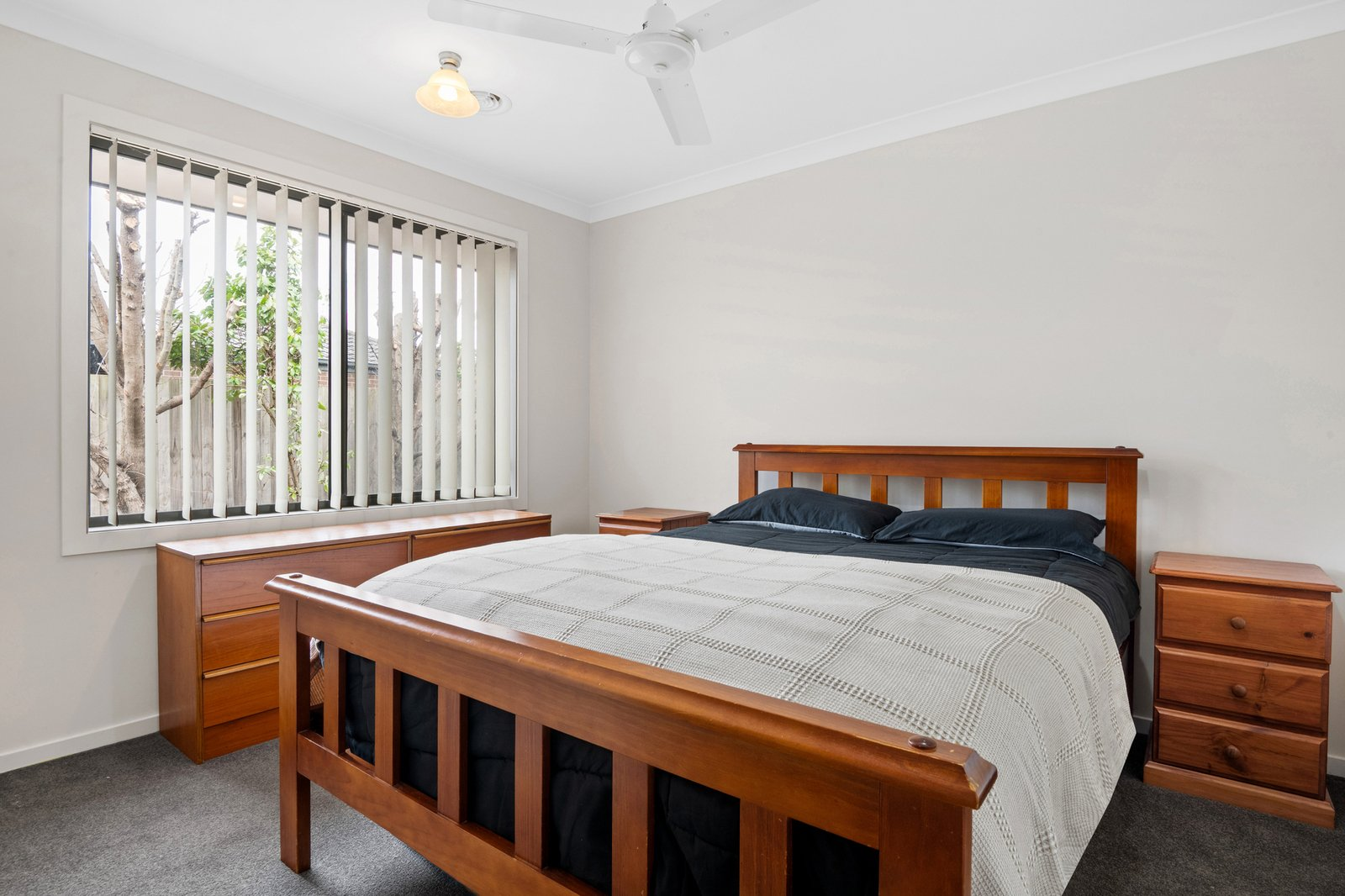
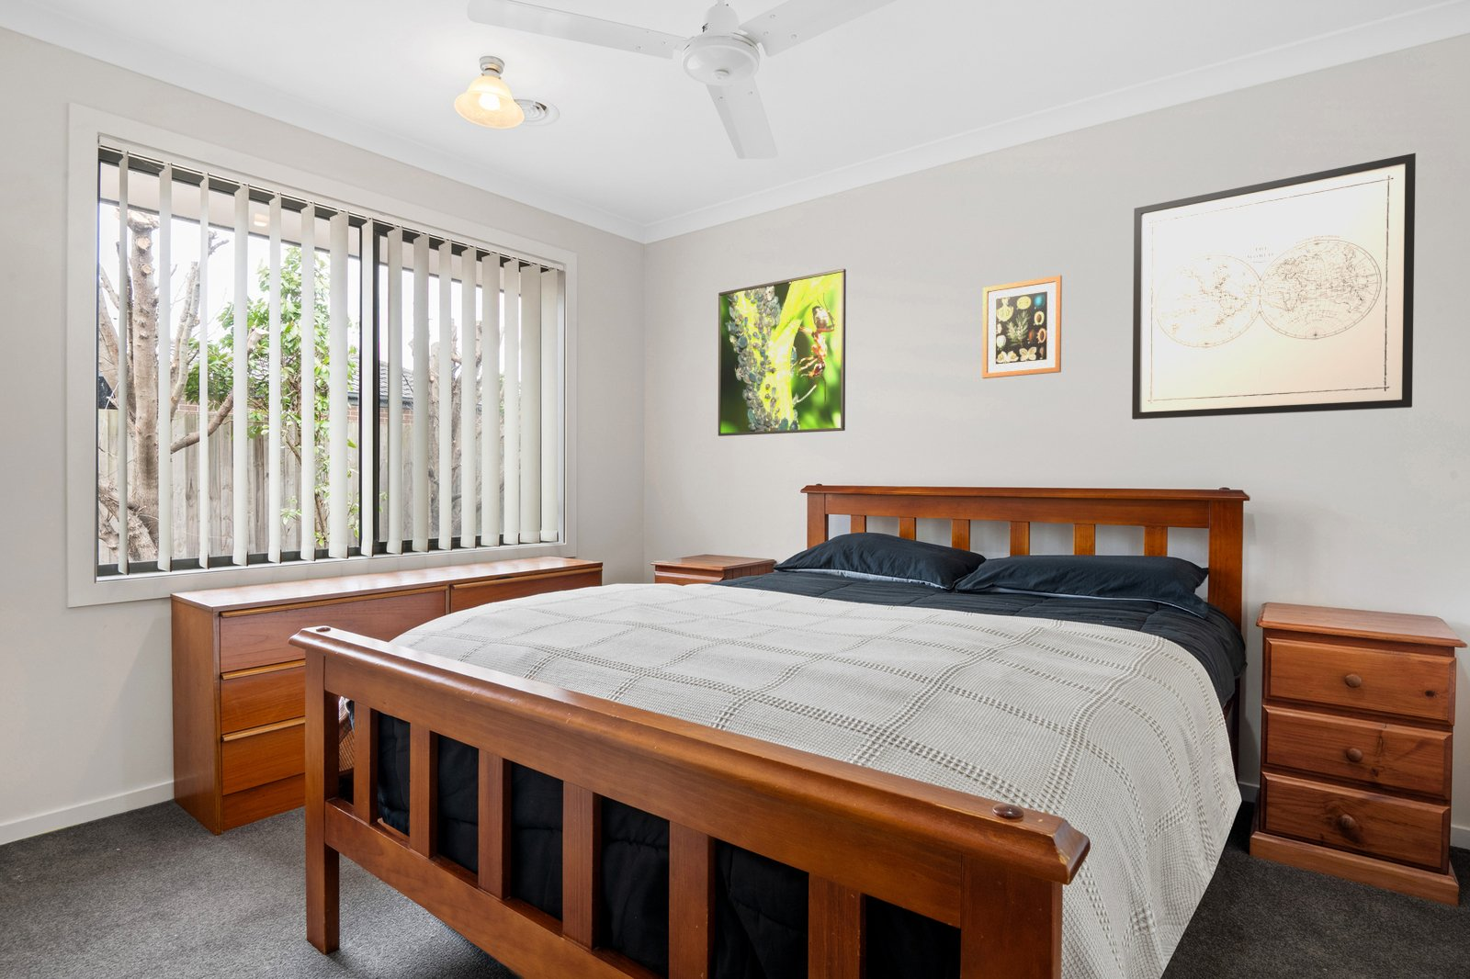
+ wall art (1260, 298)
+ wall art (1021, 328)
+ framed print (777, 357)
